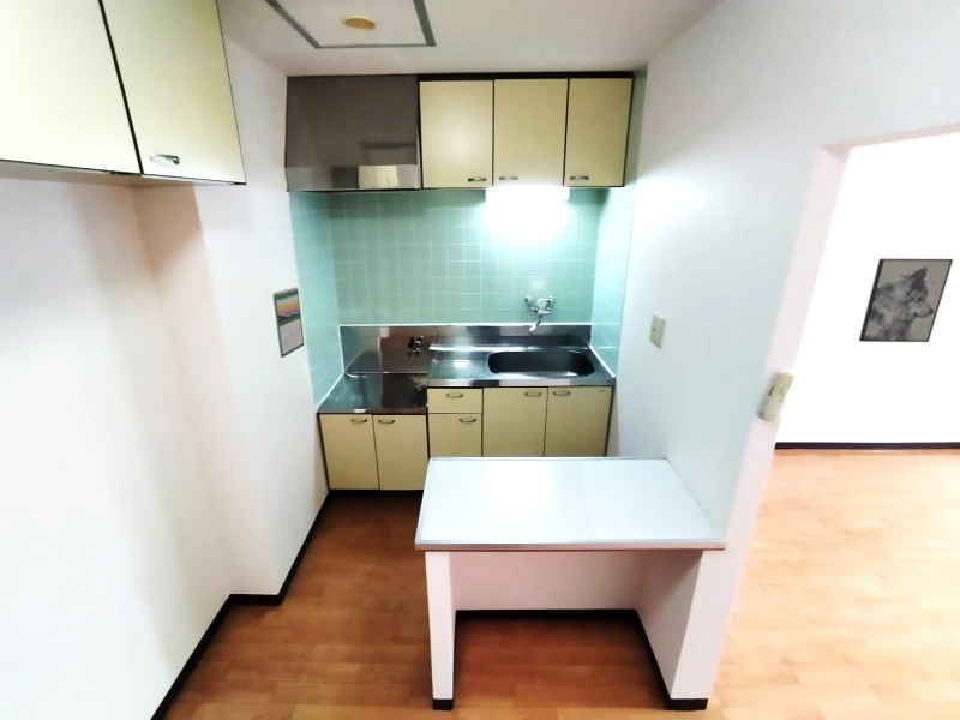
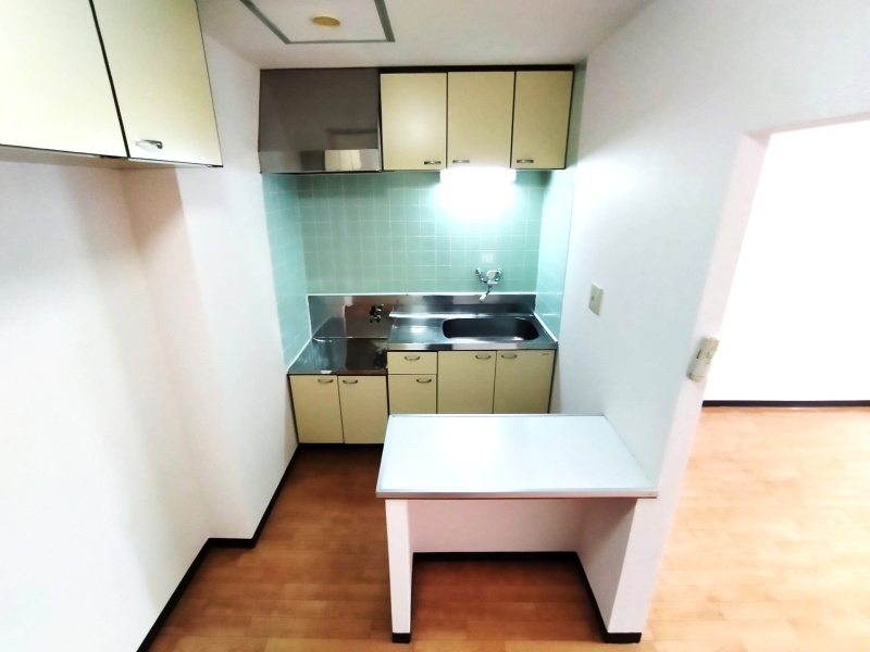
- wall art (904, 301)
- calendar (289, 320)
